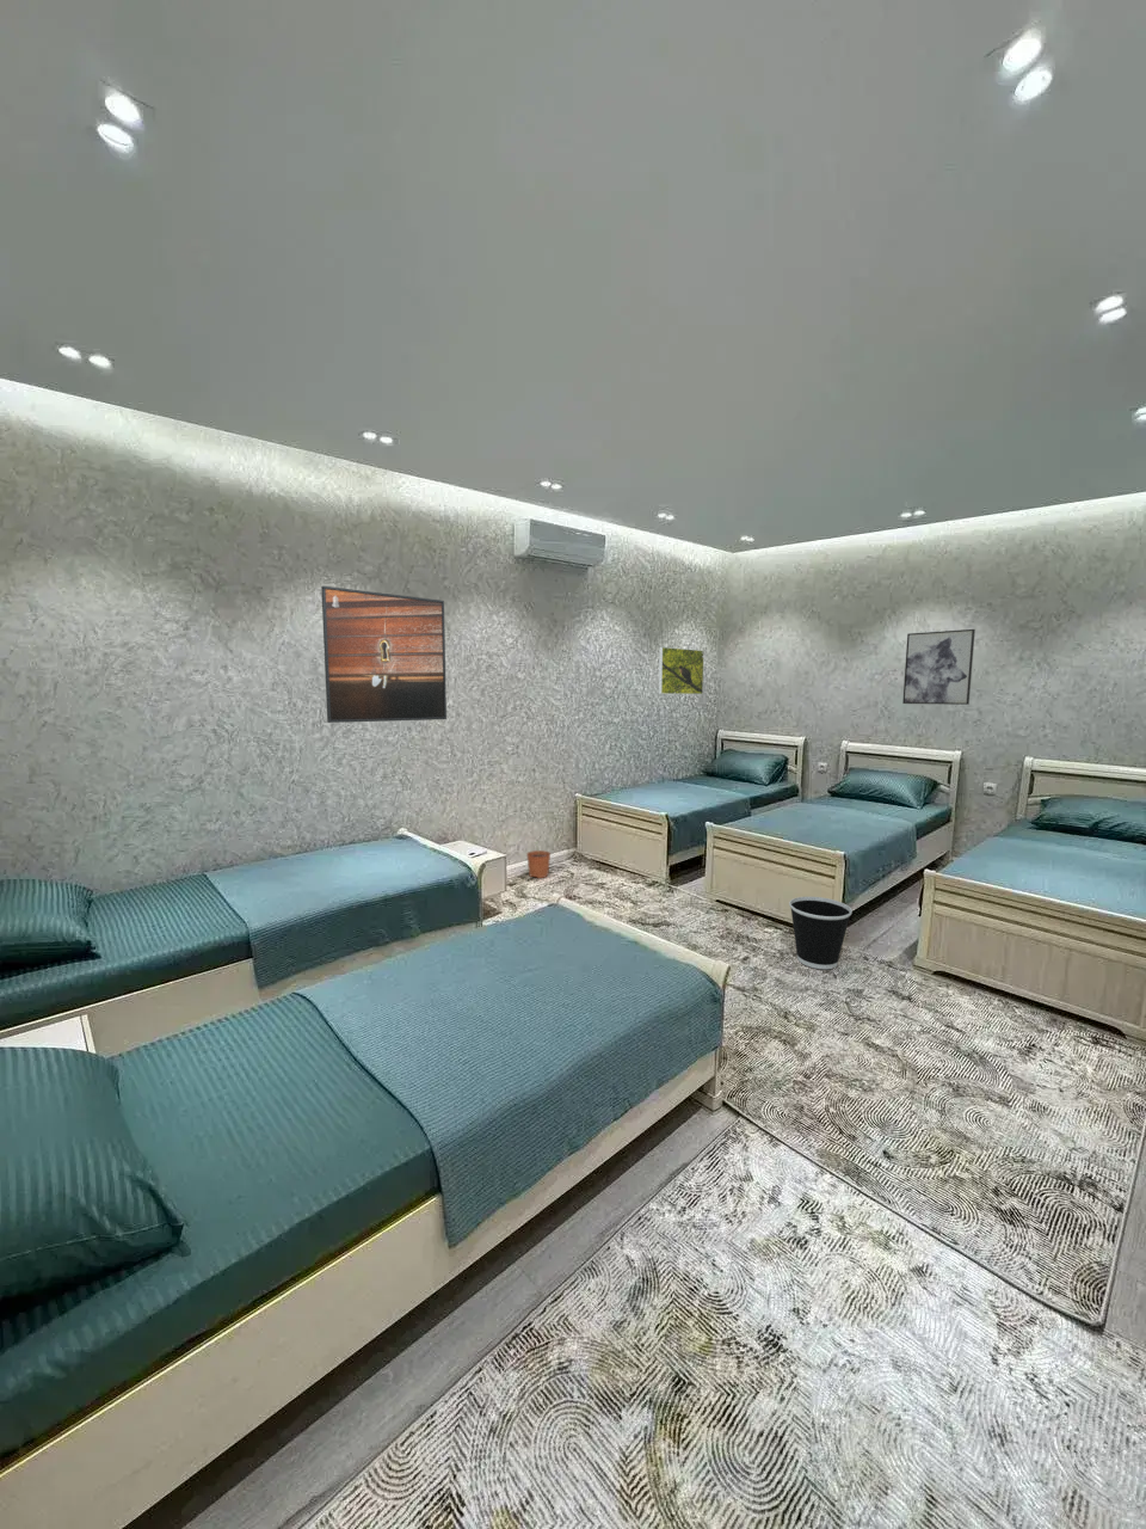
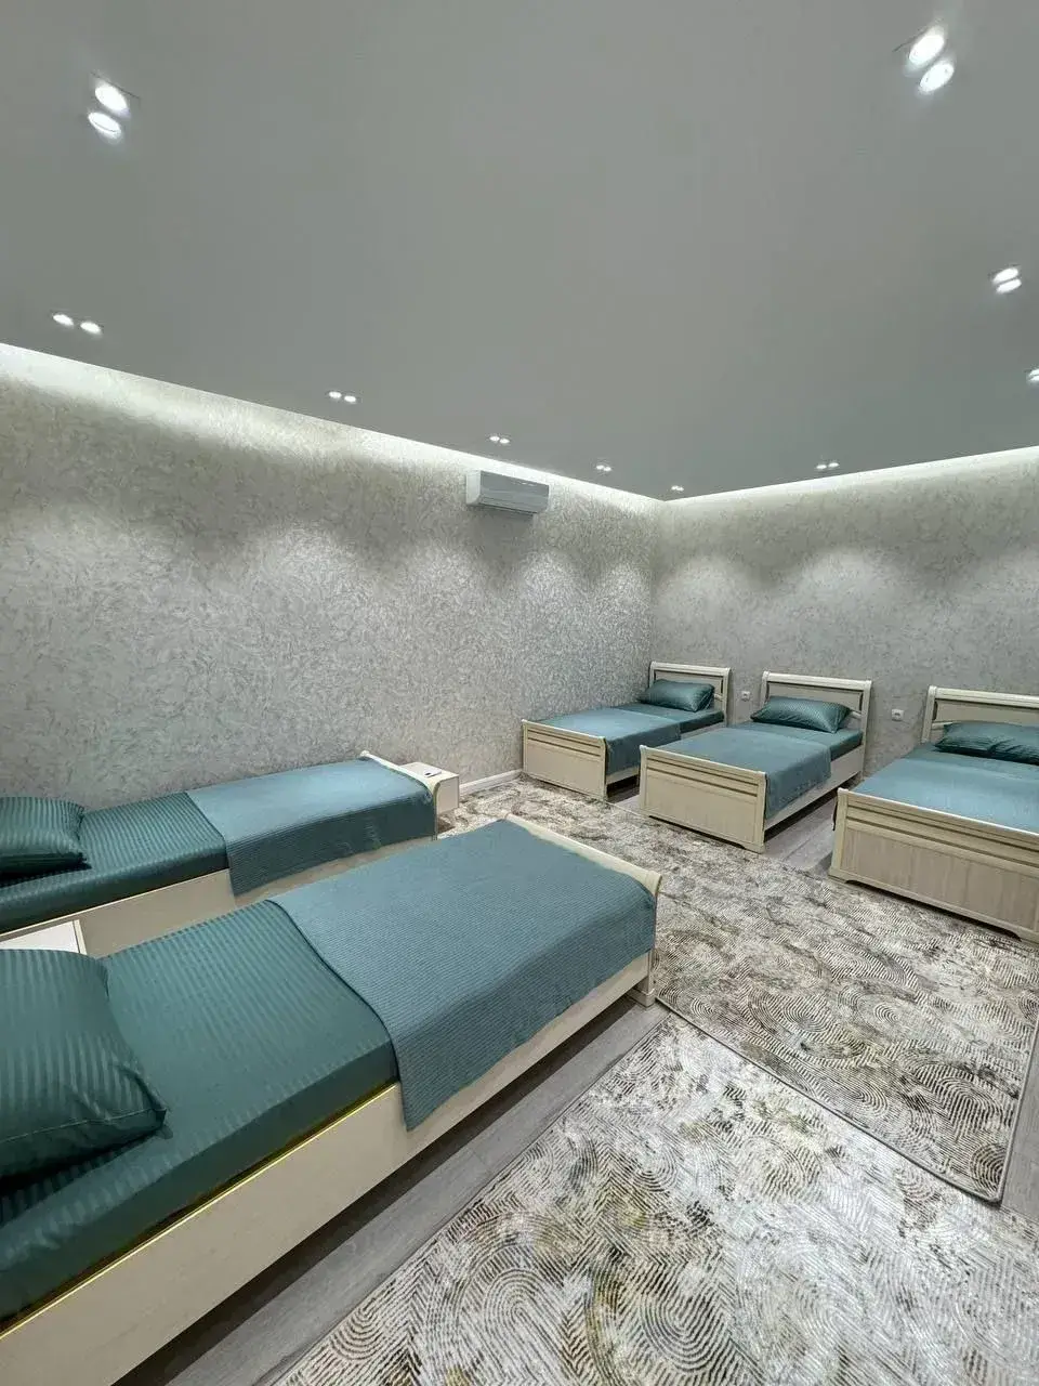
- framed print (681, 672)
- plant pot (538, 858)
- wastebasket (817, 933)
- wall art (937, 668)
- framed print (388, 659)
